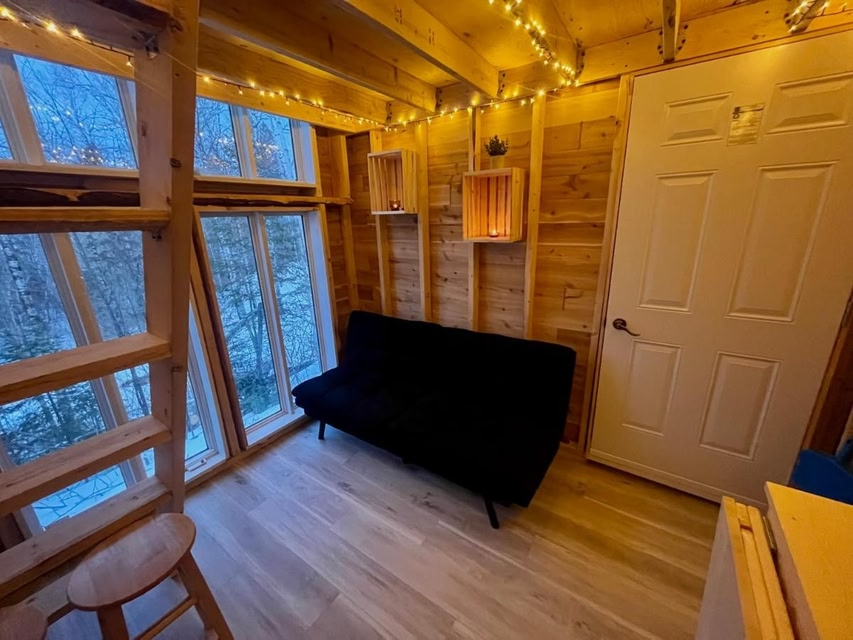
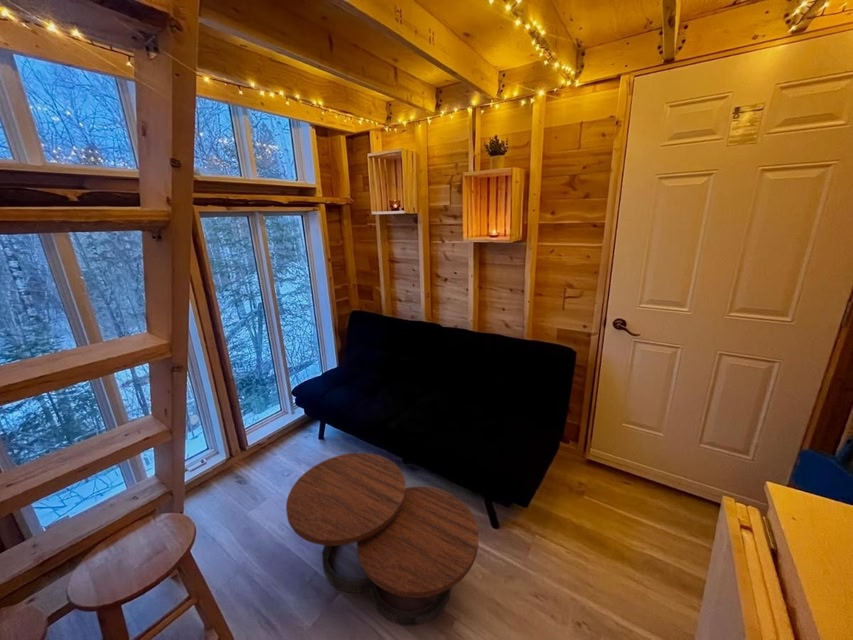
+ coffee table (381, 534)
